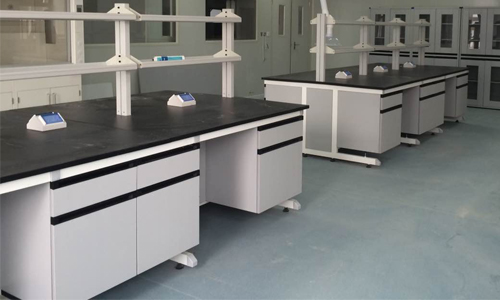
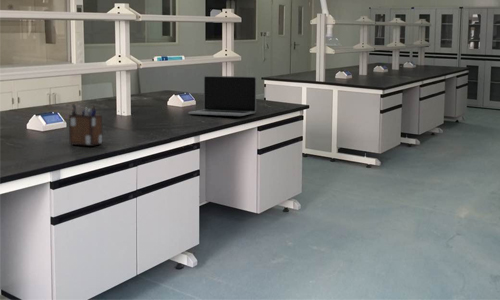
+ desk organizer (85, 123)
+ laptop (222, 95)
